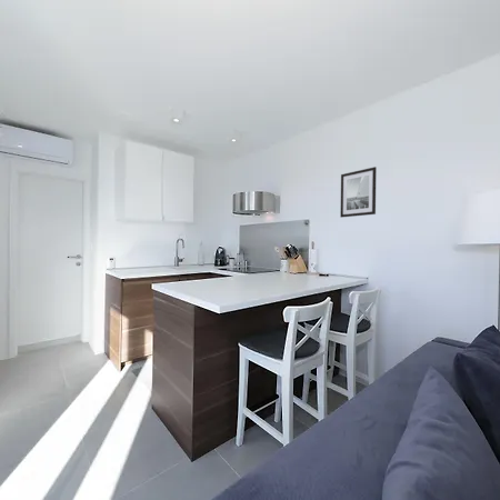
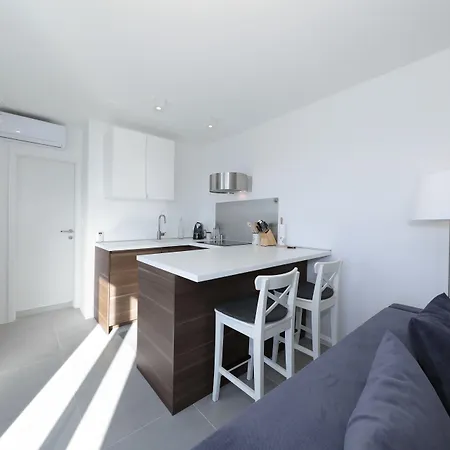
- wall art (357, 193)
